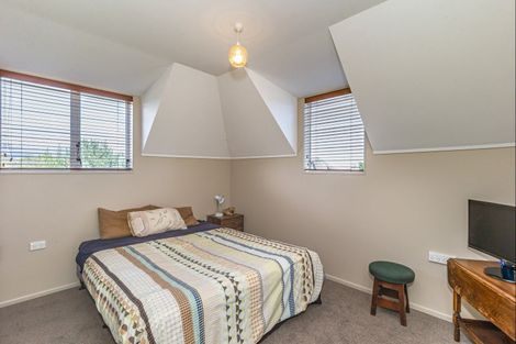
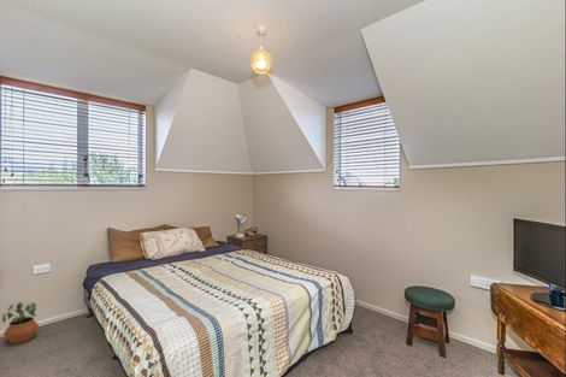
+ potted plant (20, 319)
